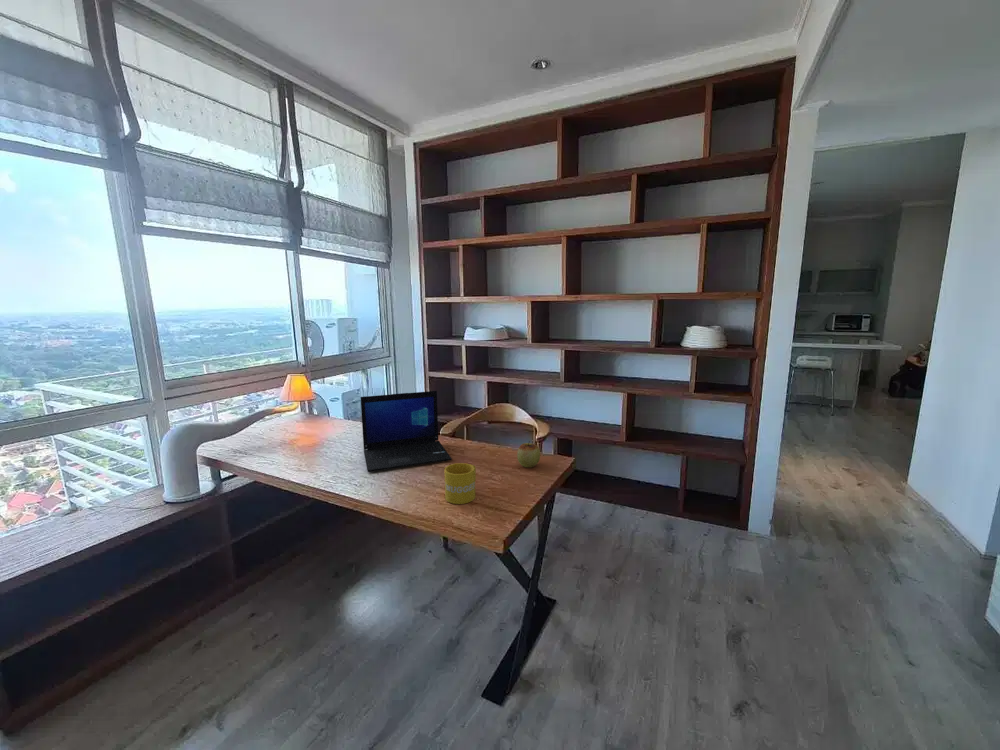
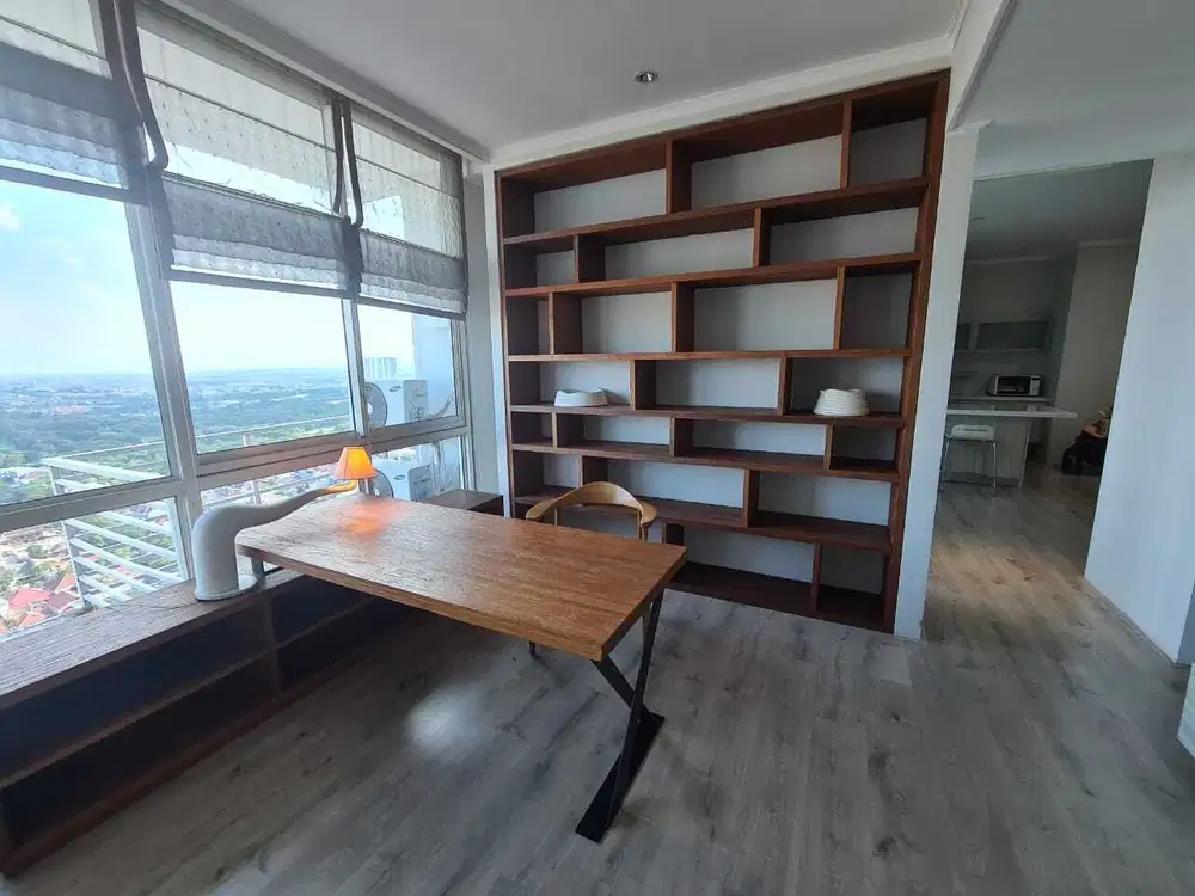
- apple (528, 453)
- laptop (405, 428)
- mug (463, 480)
